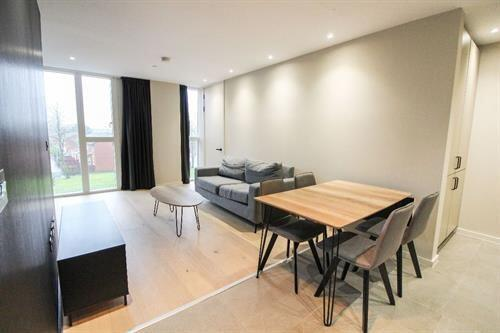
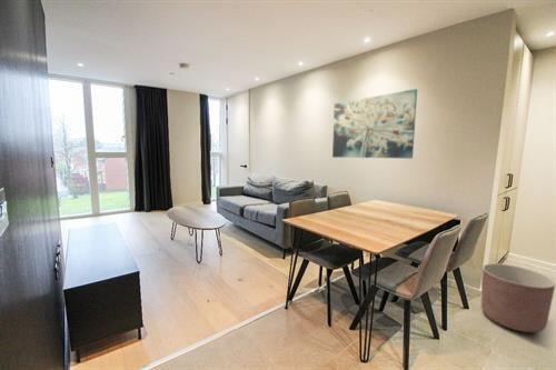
+ planter (514, 297)
+ wall art (368, 128)
